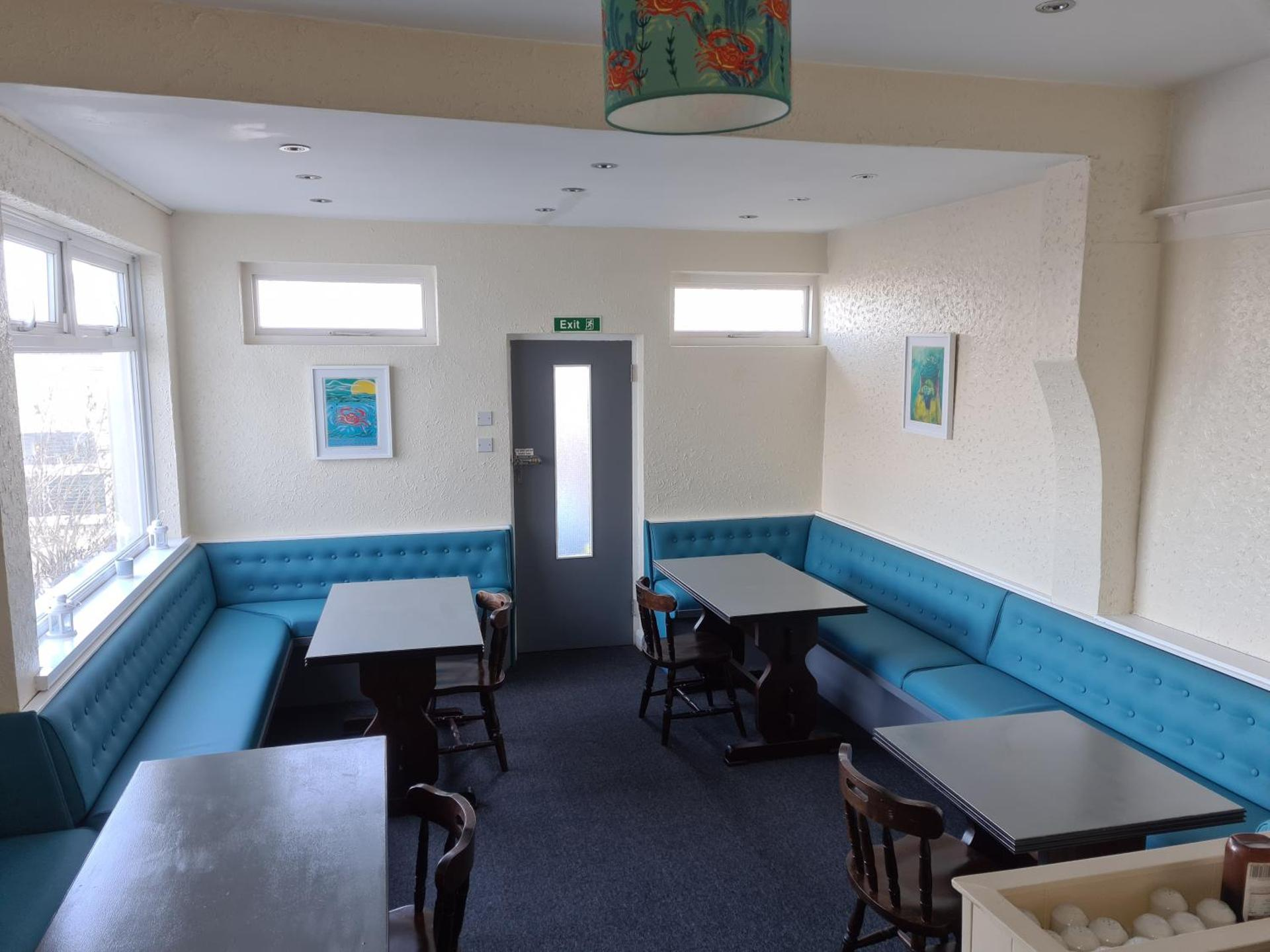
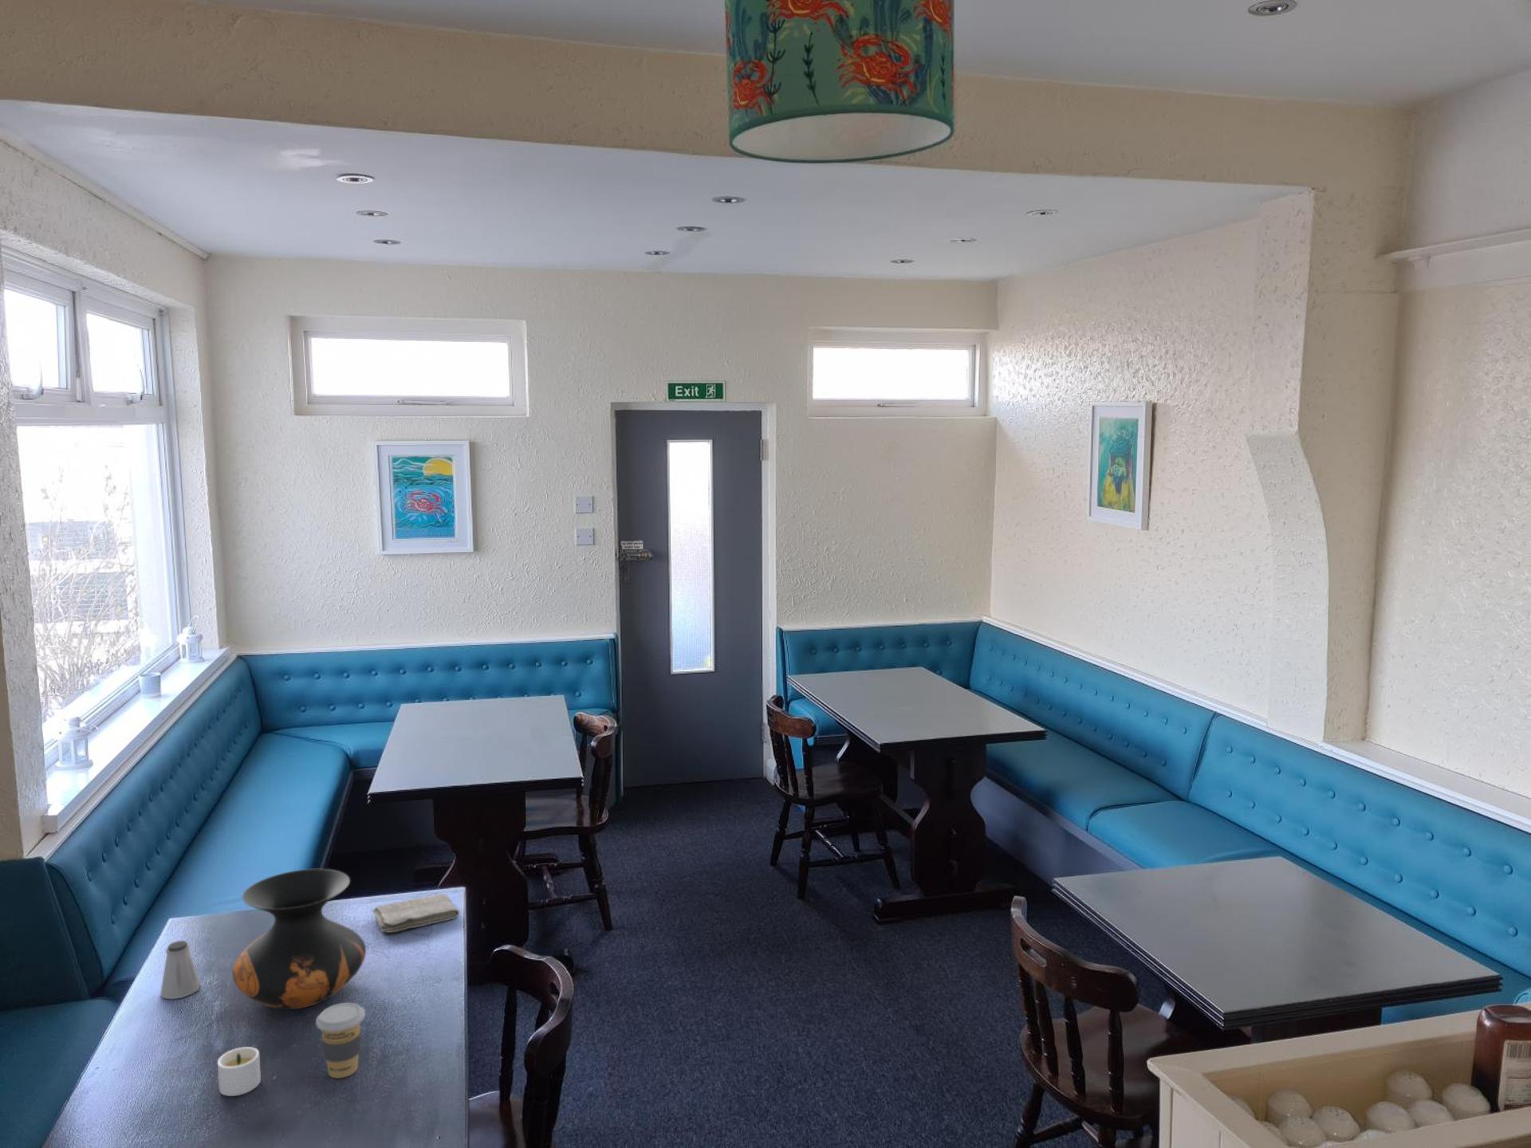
+ saltshaker (178, 967)
+ candle (240, 1074)
+ washcloth (416, 912)
+ coffee cup (341, 1041)
+ vase (300, 942)
